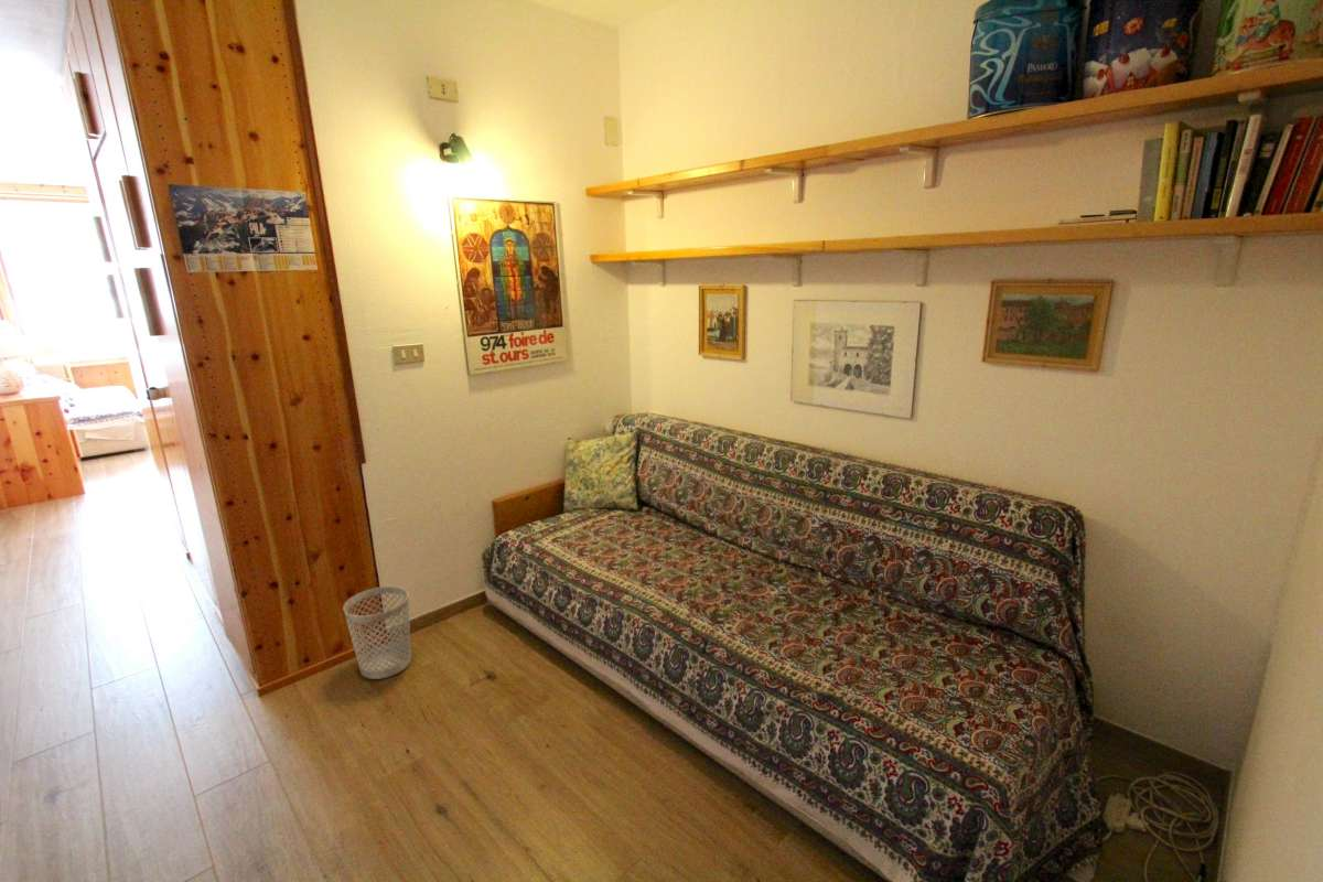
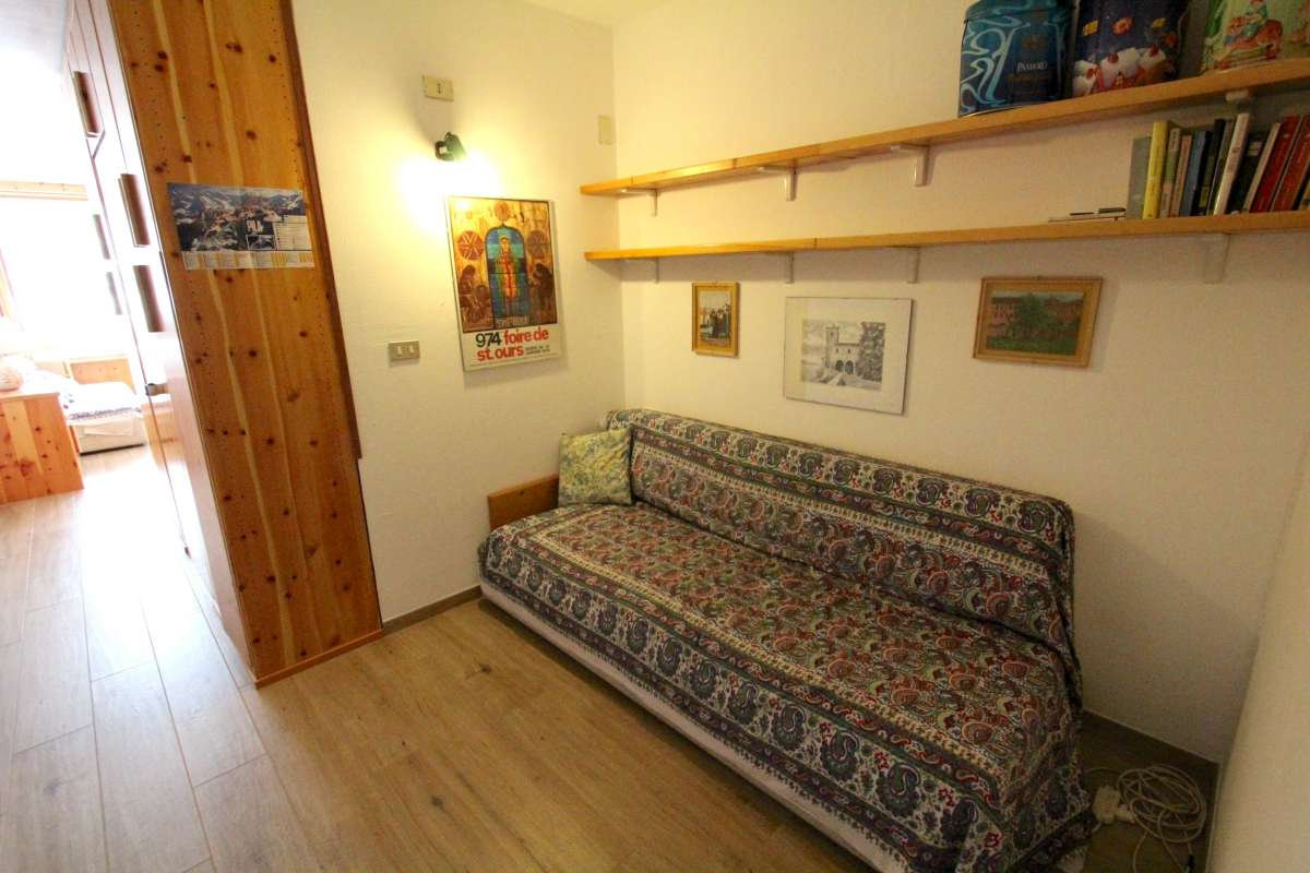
- wastebasket (380, 633)
